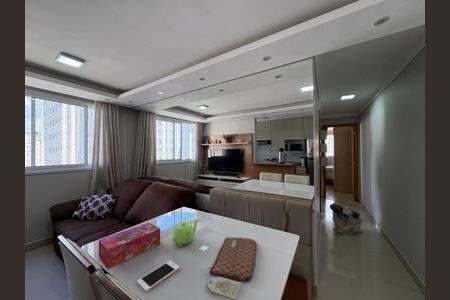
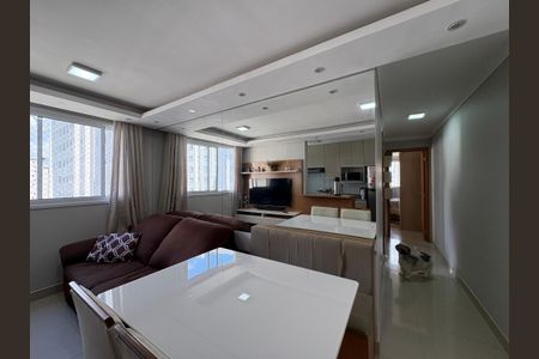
- cell phone (159, 274)
- tissue box (131, 242)
- placemat (231, 259)
- teapot (187, 232)
